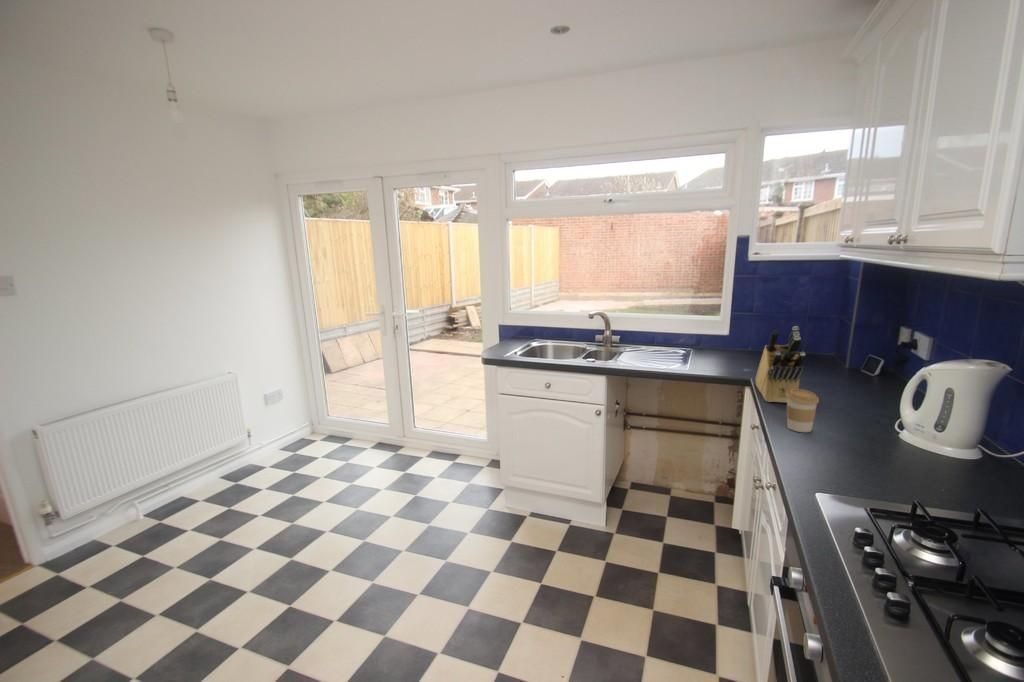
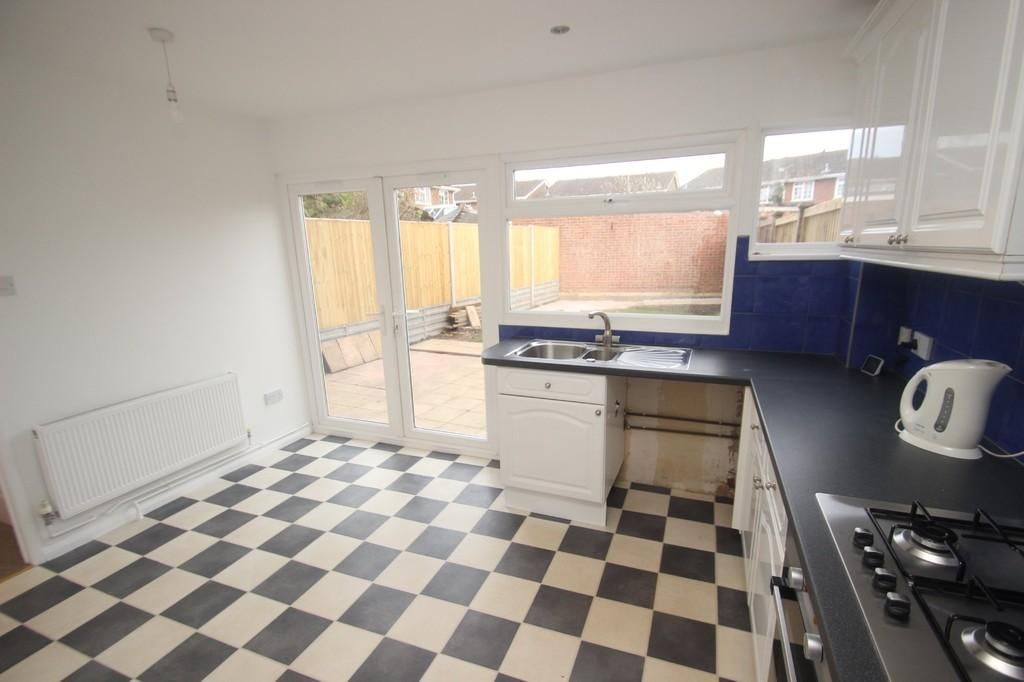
- knife block (779, 360)
- coffee cup (801, 410)
